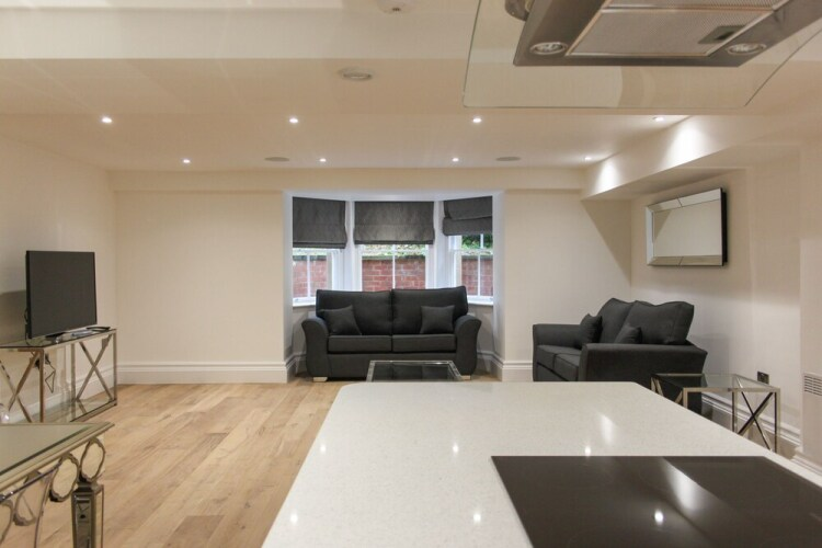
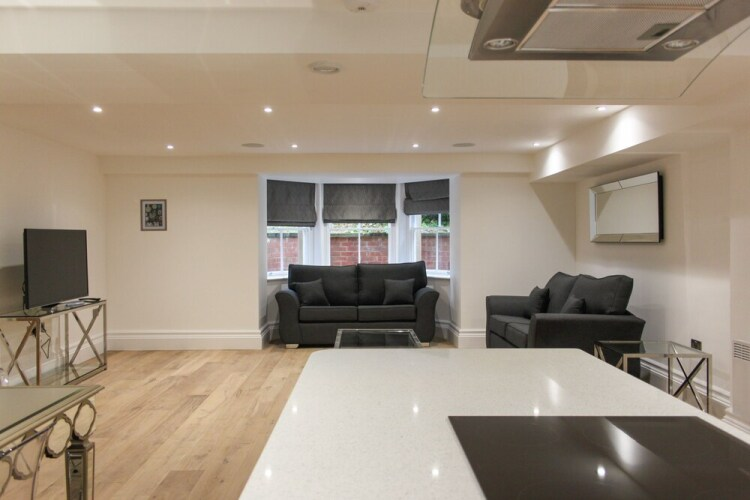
+ wall art (153, 215)
